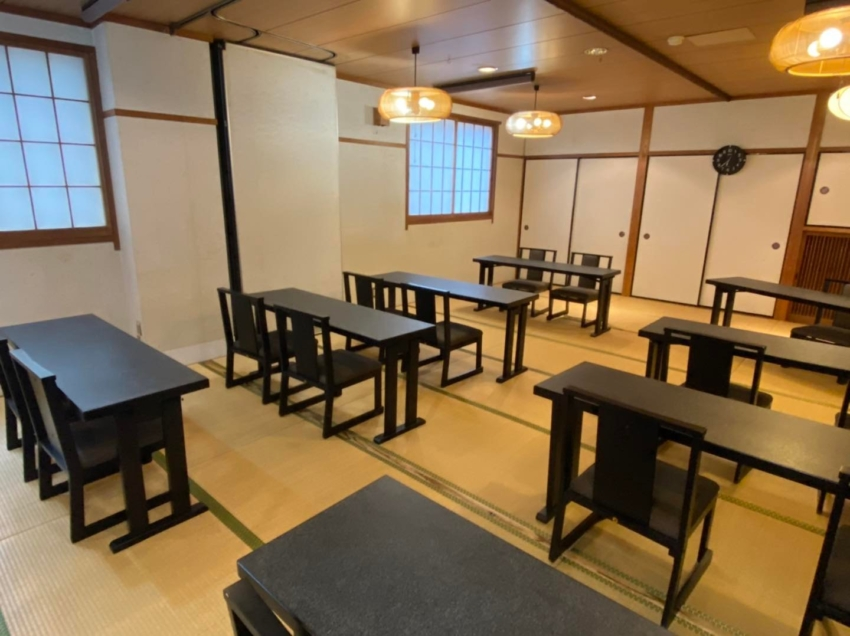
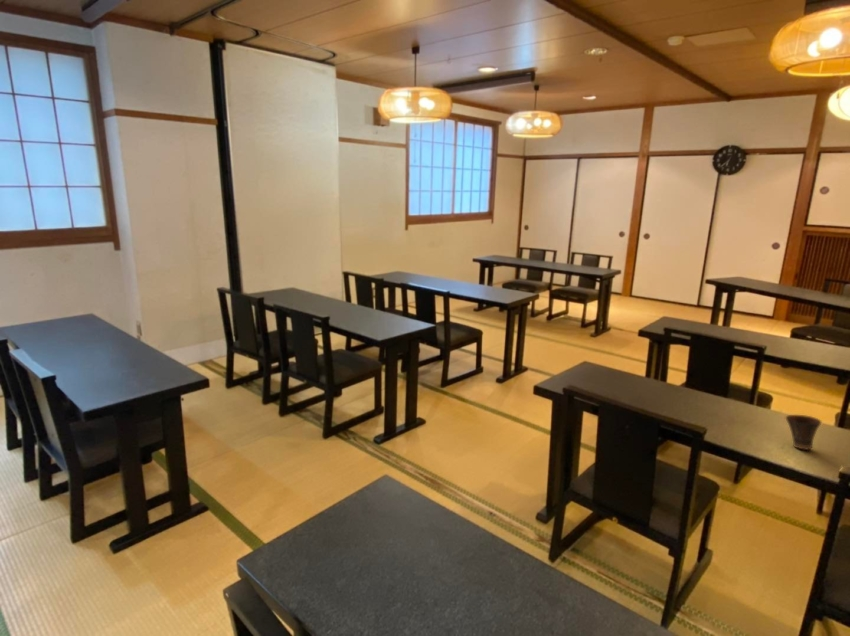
+ cup (800, 431)
